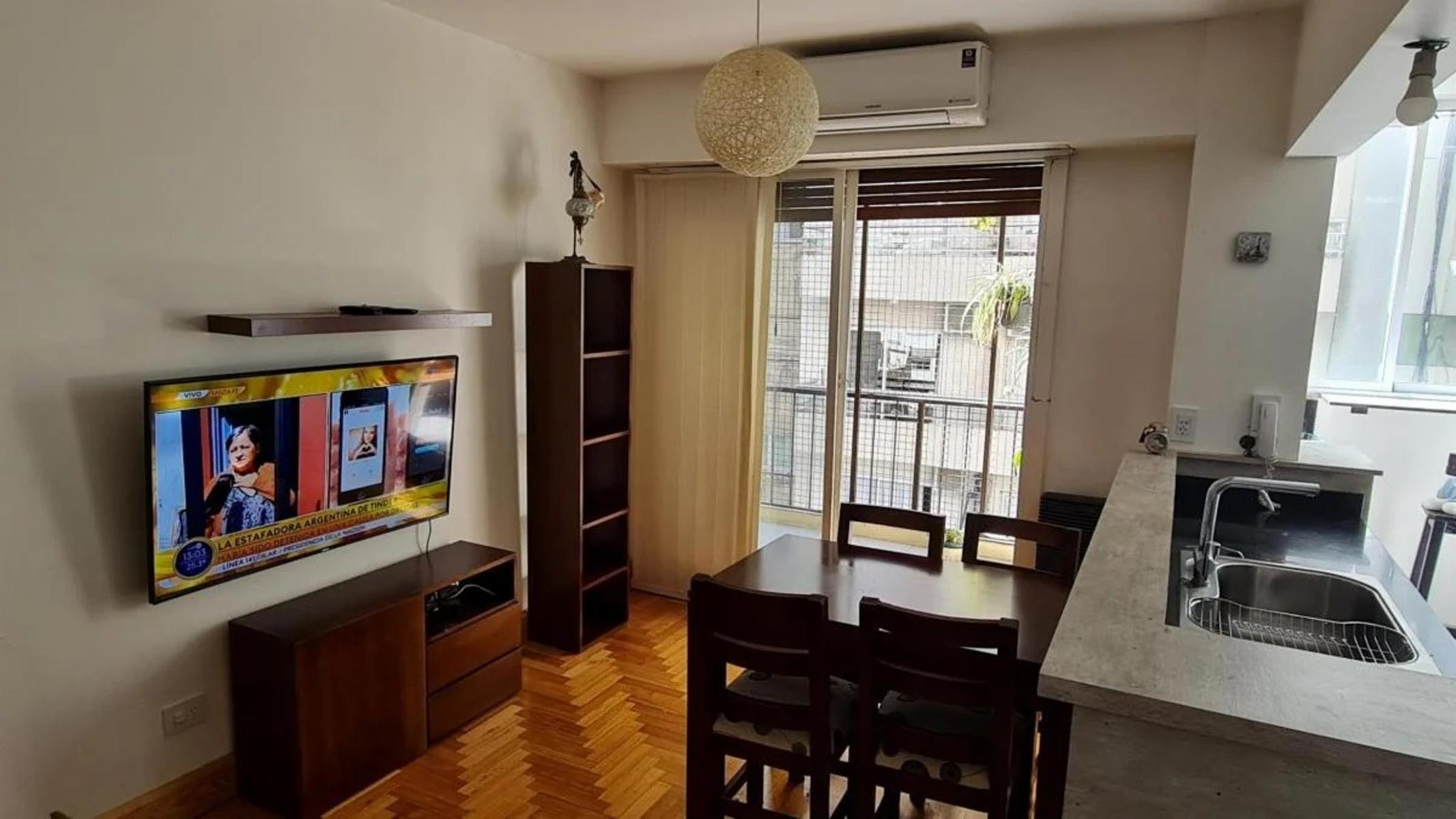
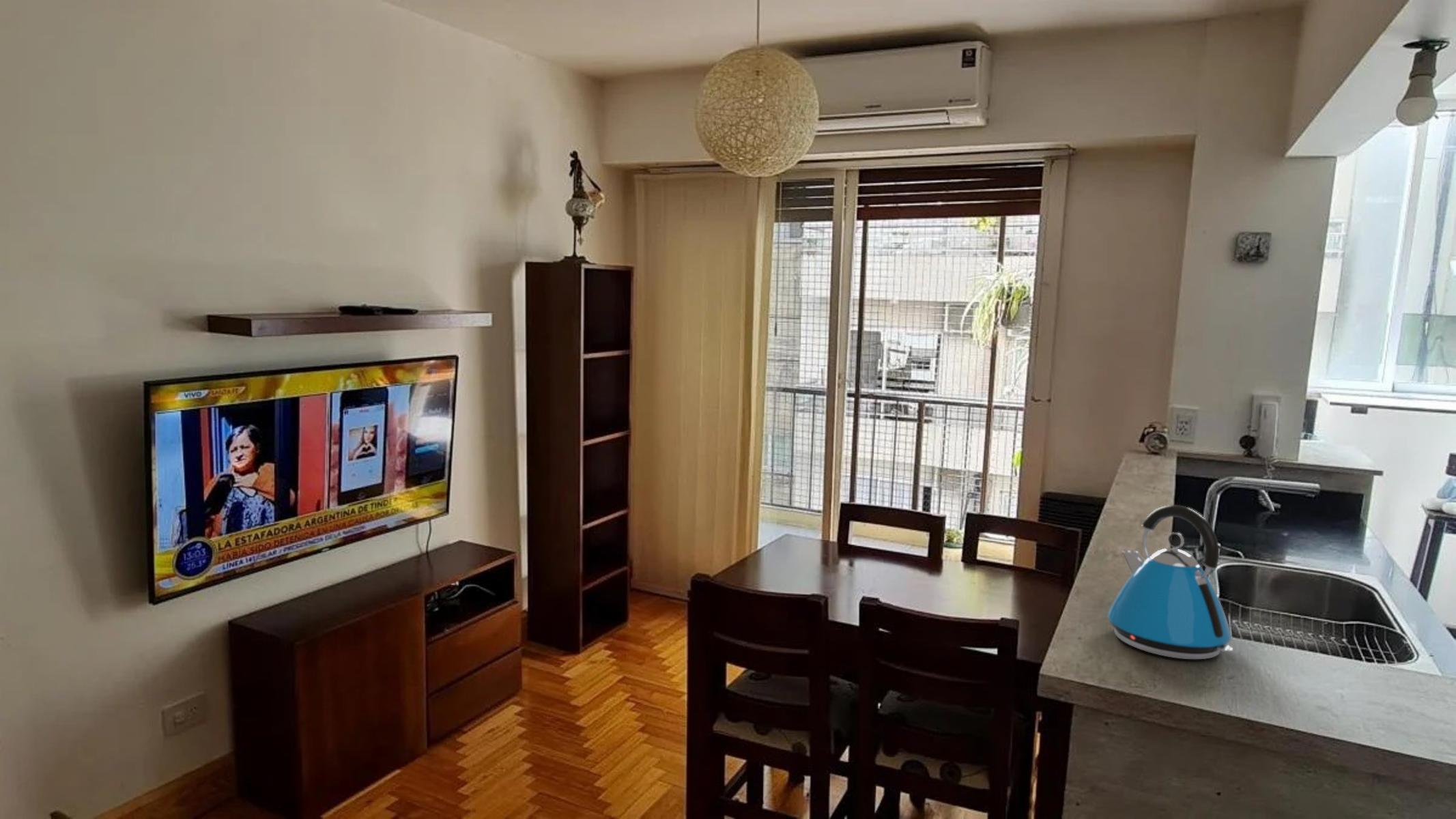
+ kettle (1176, 575)
